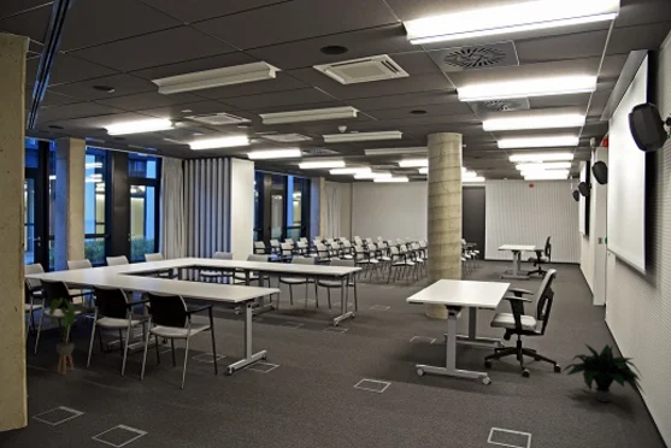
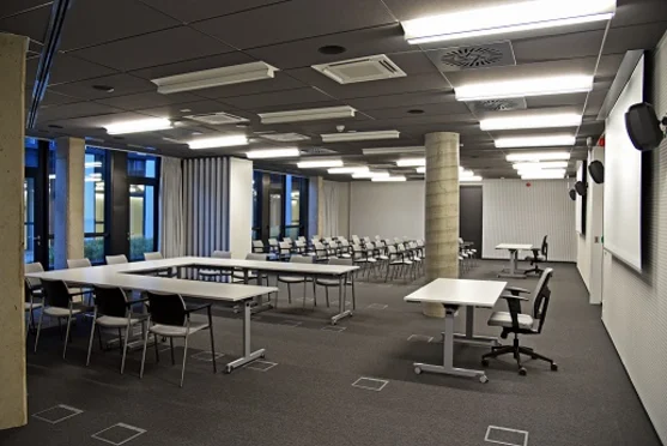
- house plant (65, 334)
- potted plant (601, 371)
